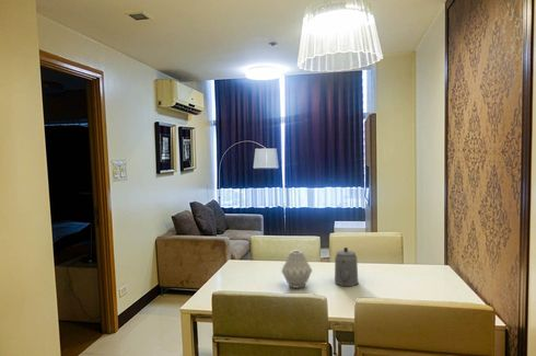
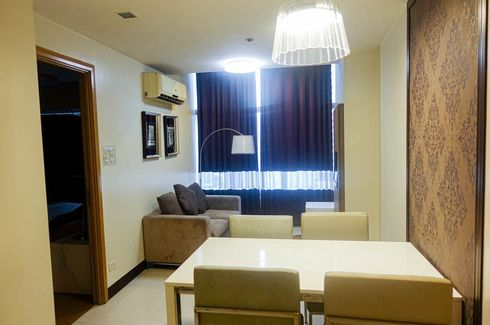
- teapot (346, 265)
- vase (296, 268)
